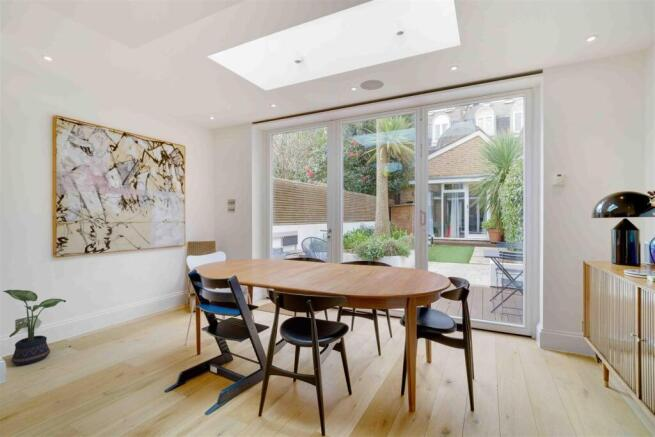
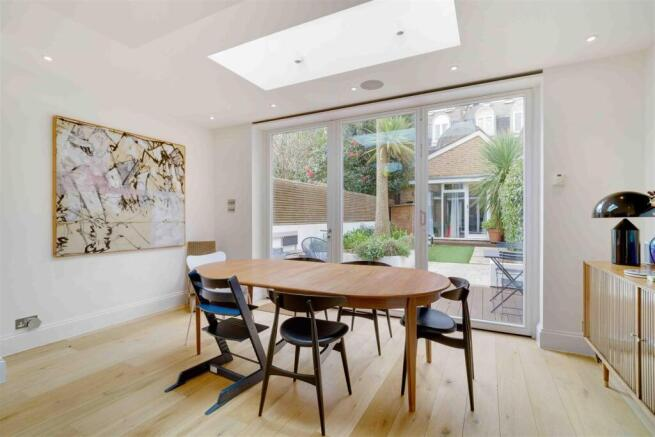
- potted plant (35, 322)
